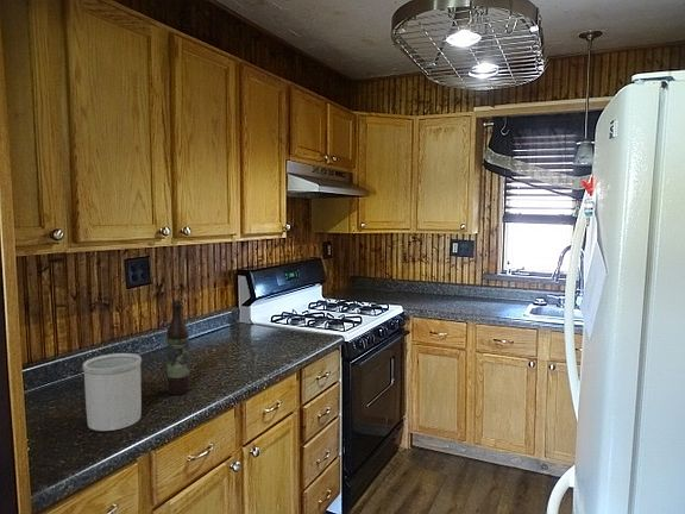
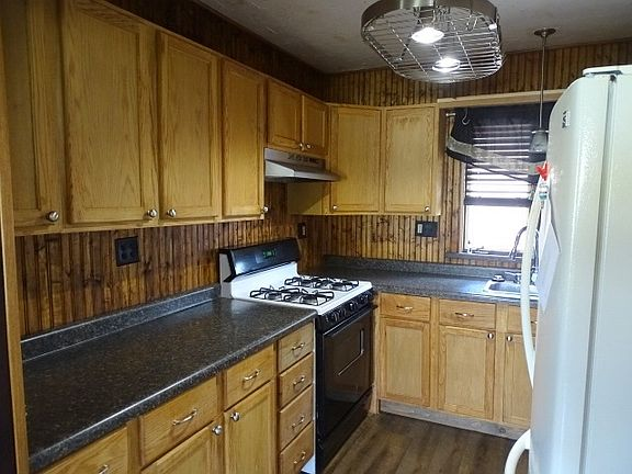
- wine bottle (177, 346)
- utensil holder (113, 390)
